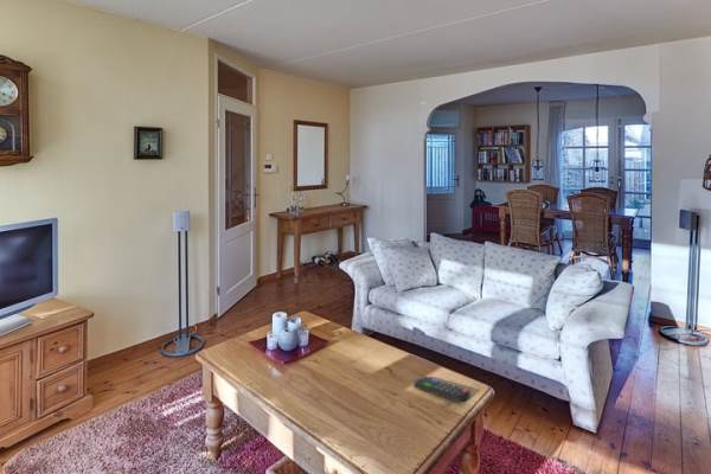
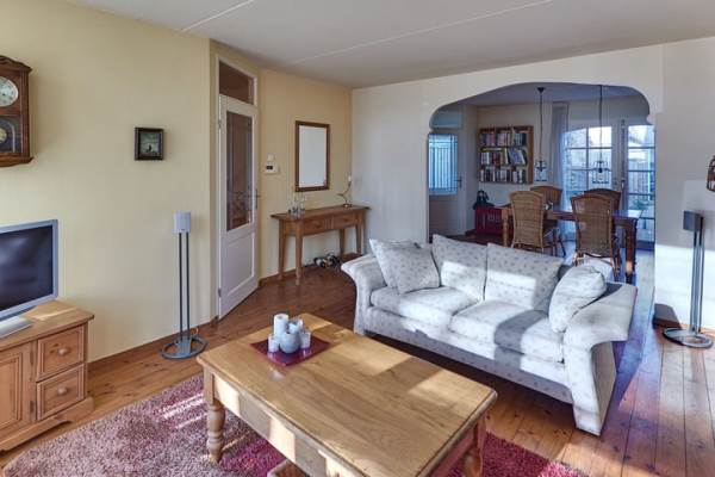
- remote control (441, 387)
